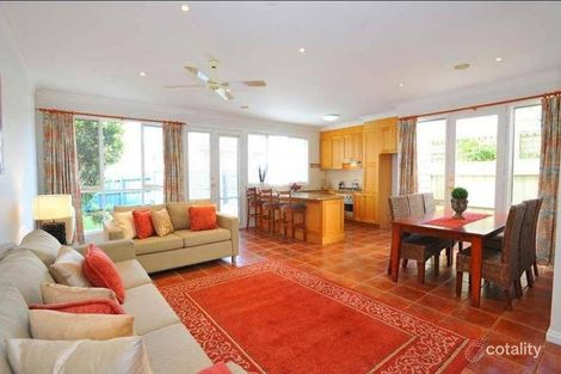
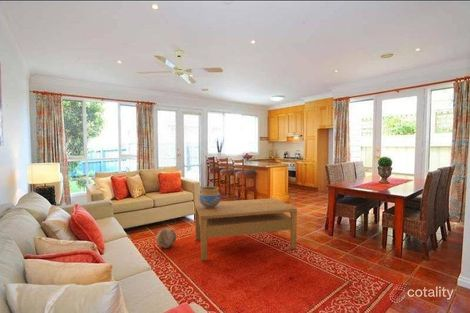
+ coffee table (243, 224)
+ decorative ball (166, 237)
+ ceramic pot (210, 197)
